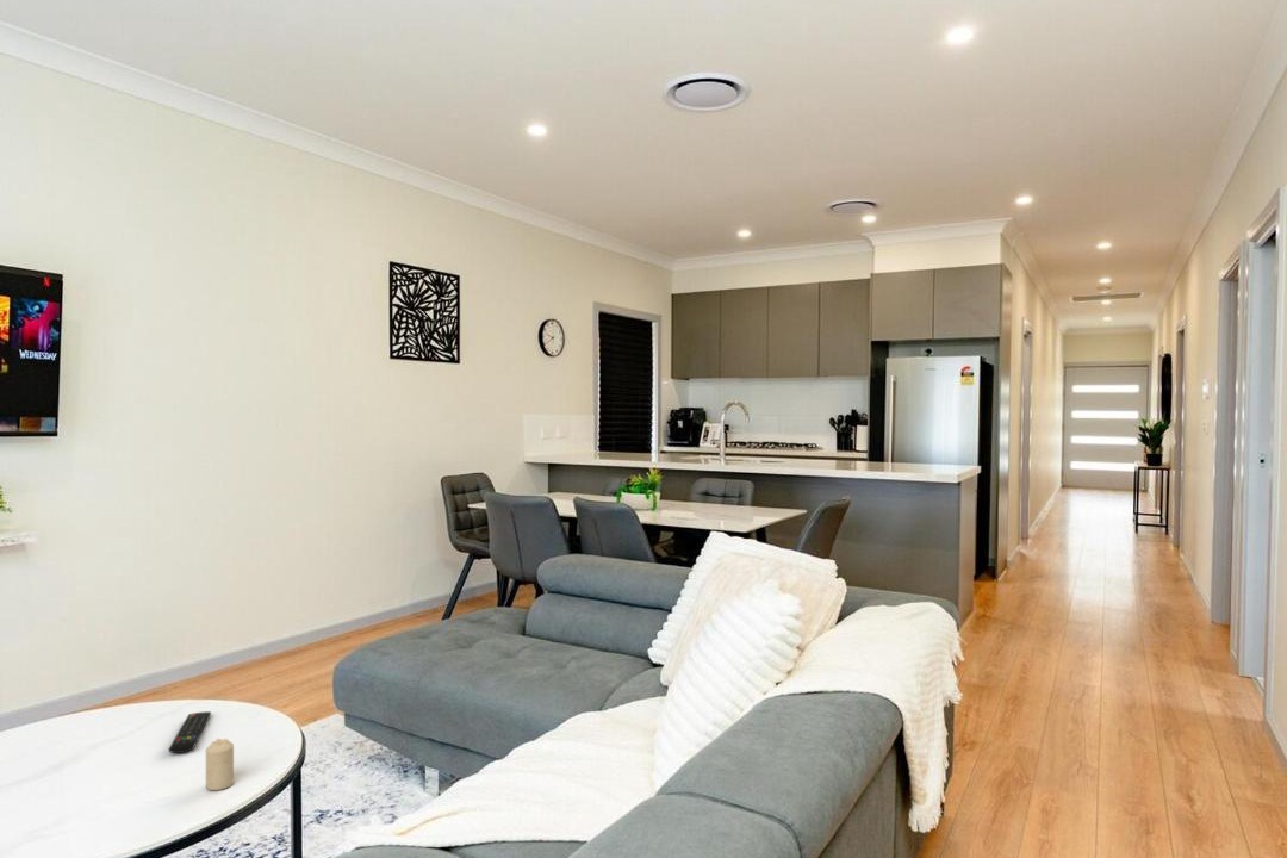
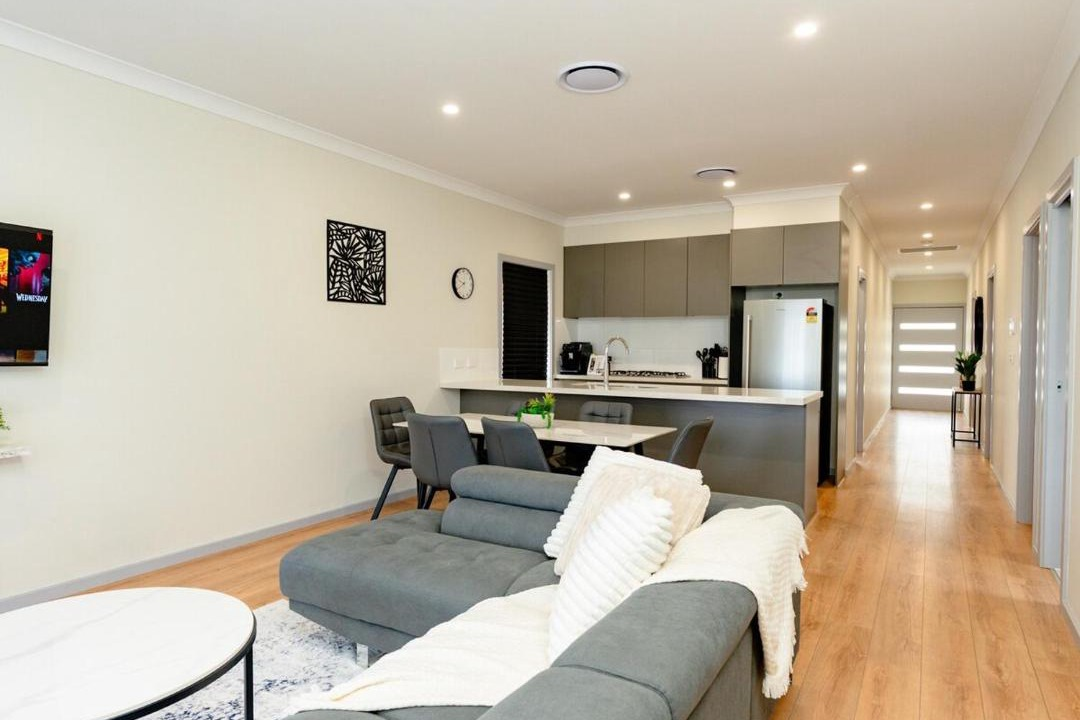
- remote control (191, 730)
- candle (219, 763)
